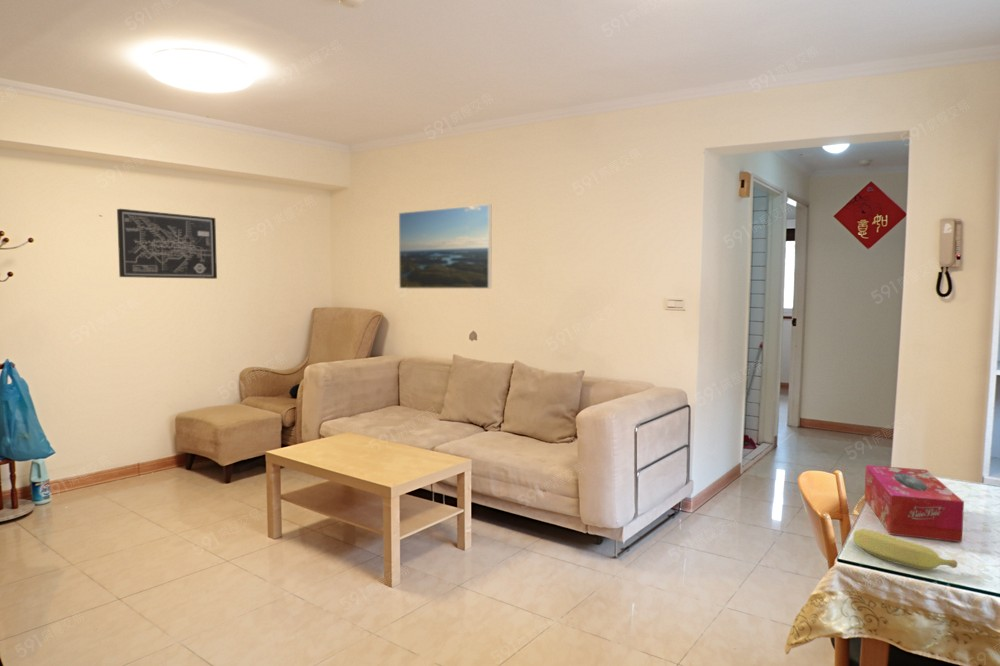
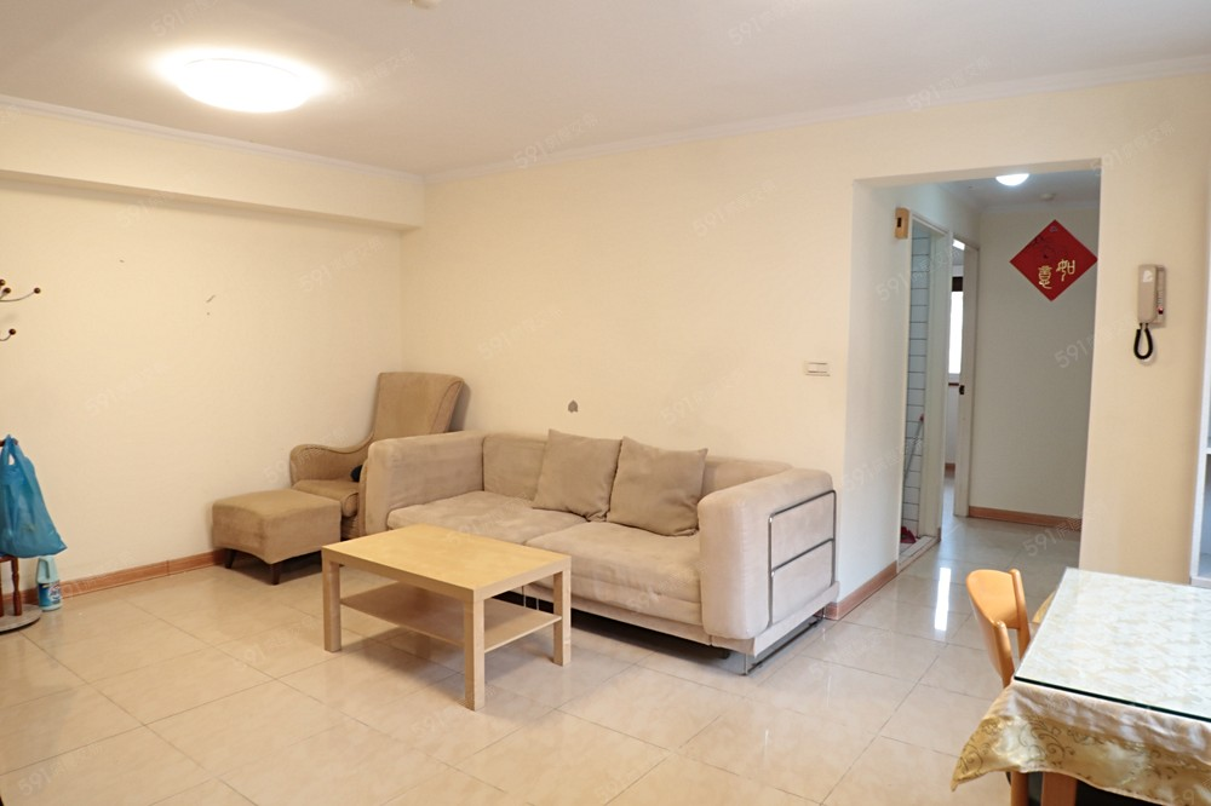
- tissue box (909, 500)
- banana (903, 546)
- wall art (169, 245)
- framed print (442, 249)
